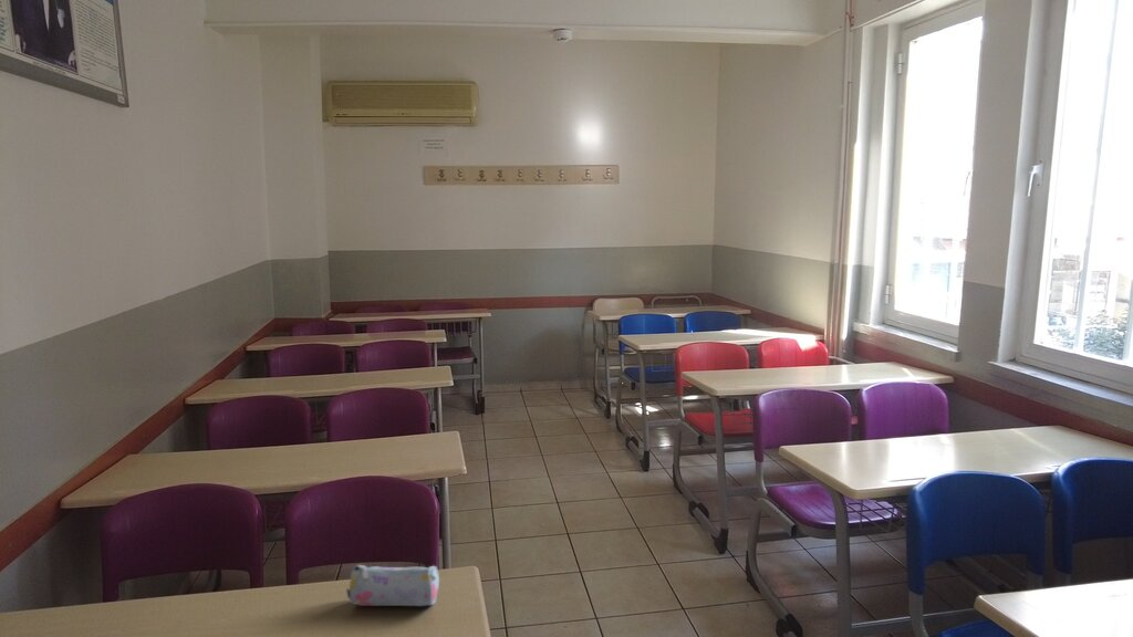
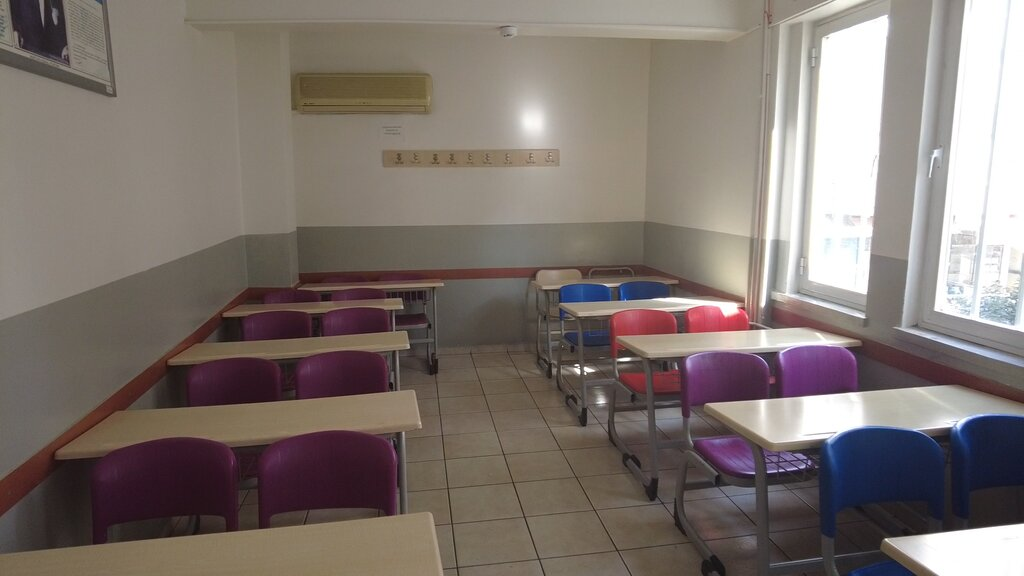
- pencil case (394, 584)
